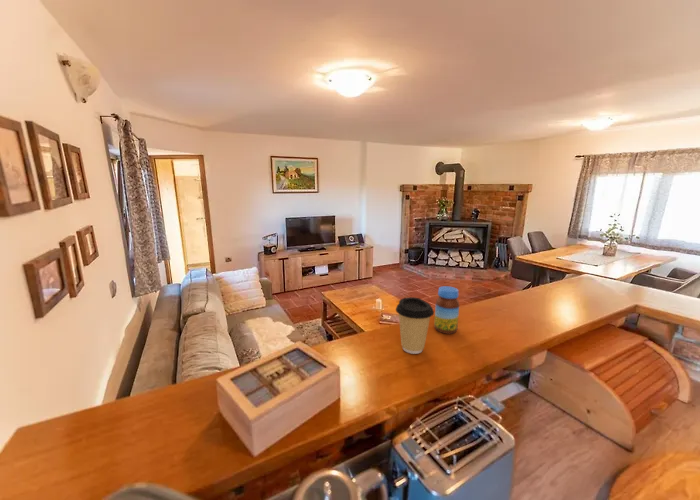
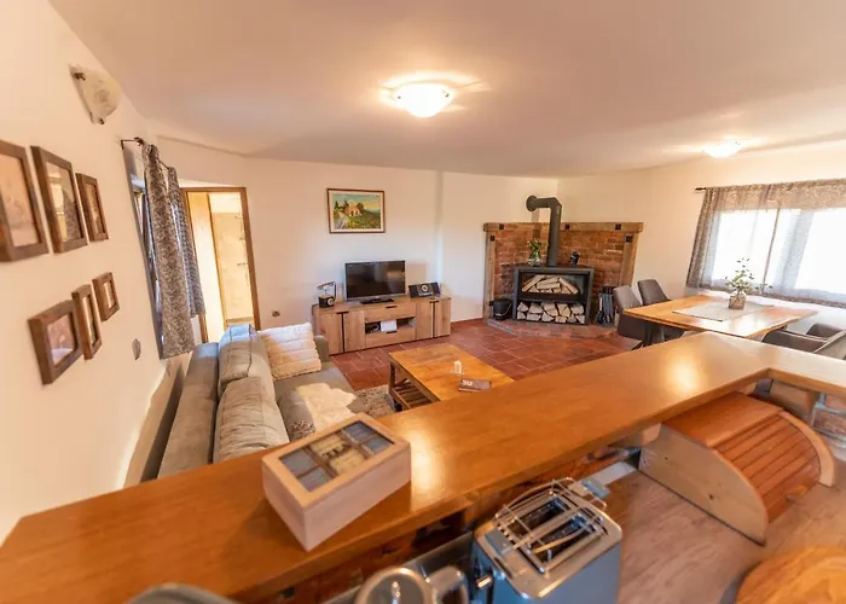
- jar (447, 309)
- coffee cup (413, 326)
